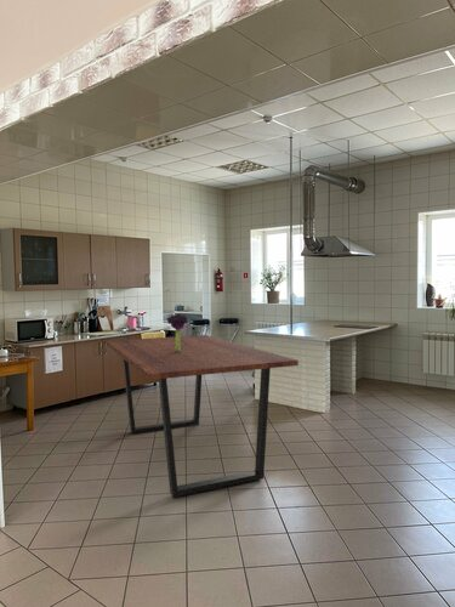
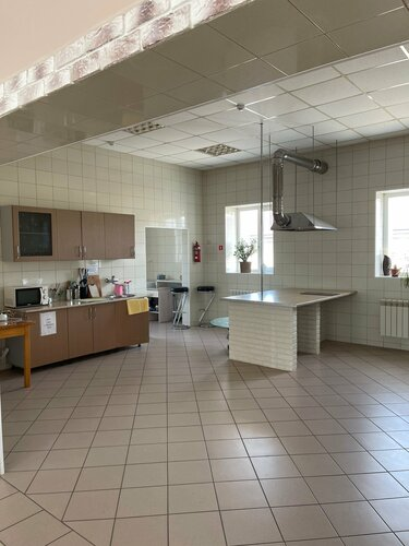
- dining table (194, 401)
- bouquet (177, 333)
